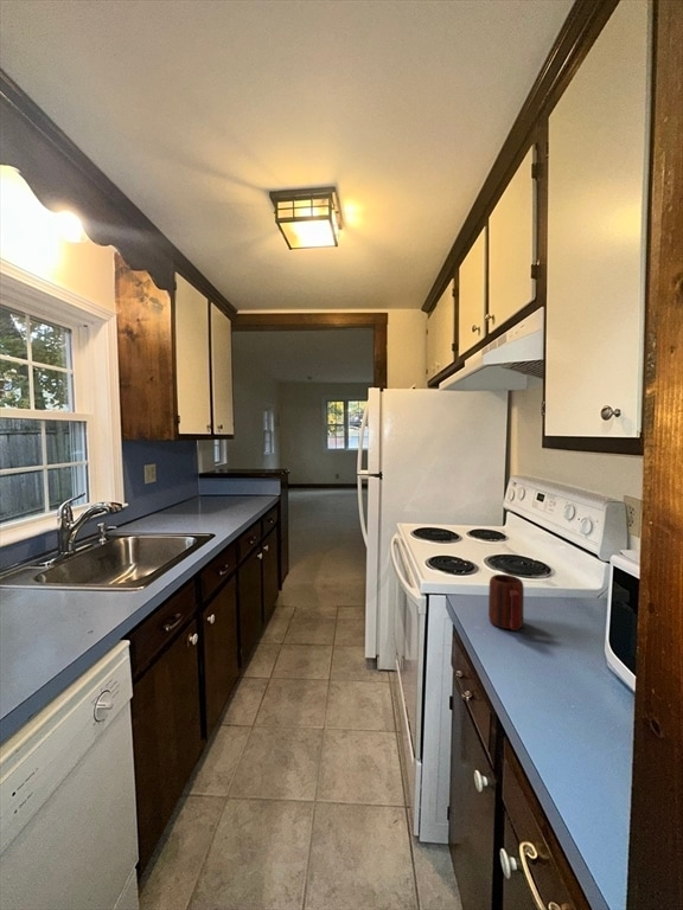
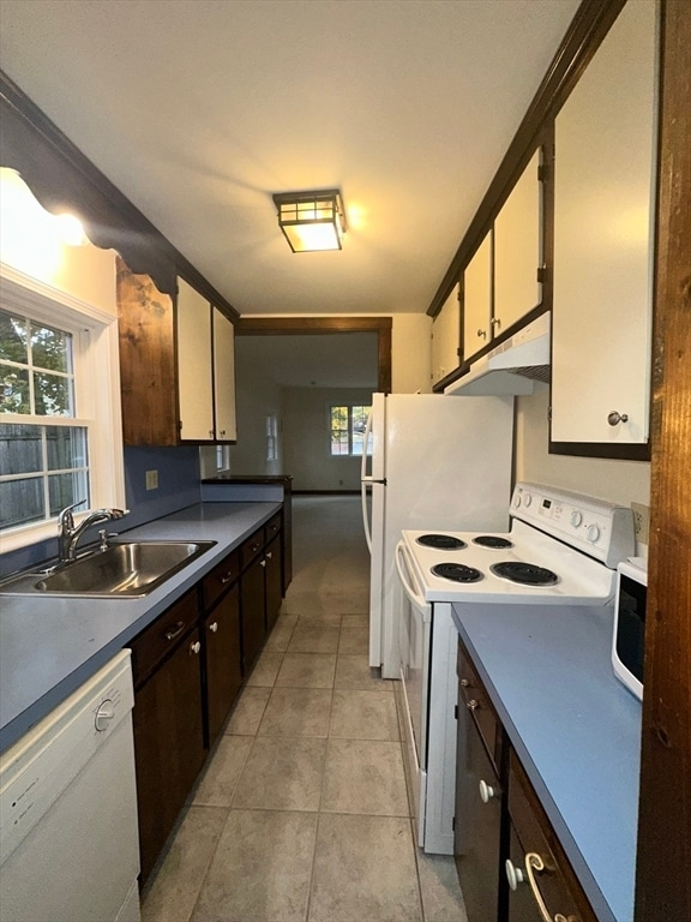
- mug (506, 603)
